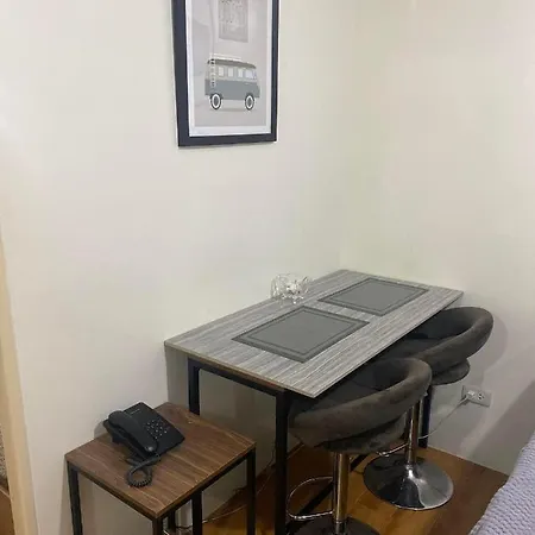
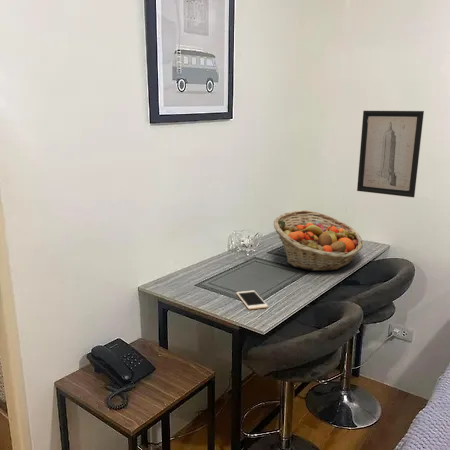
+ cell phone (251, 299)
+ wall art (388, 153)
+ fruit basket (317, 239)
